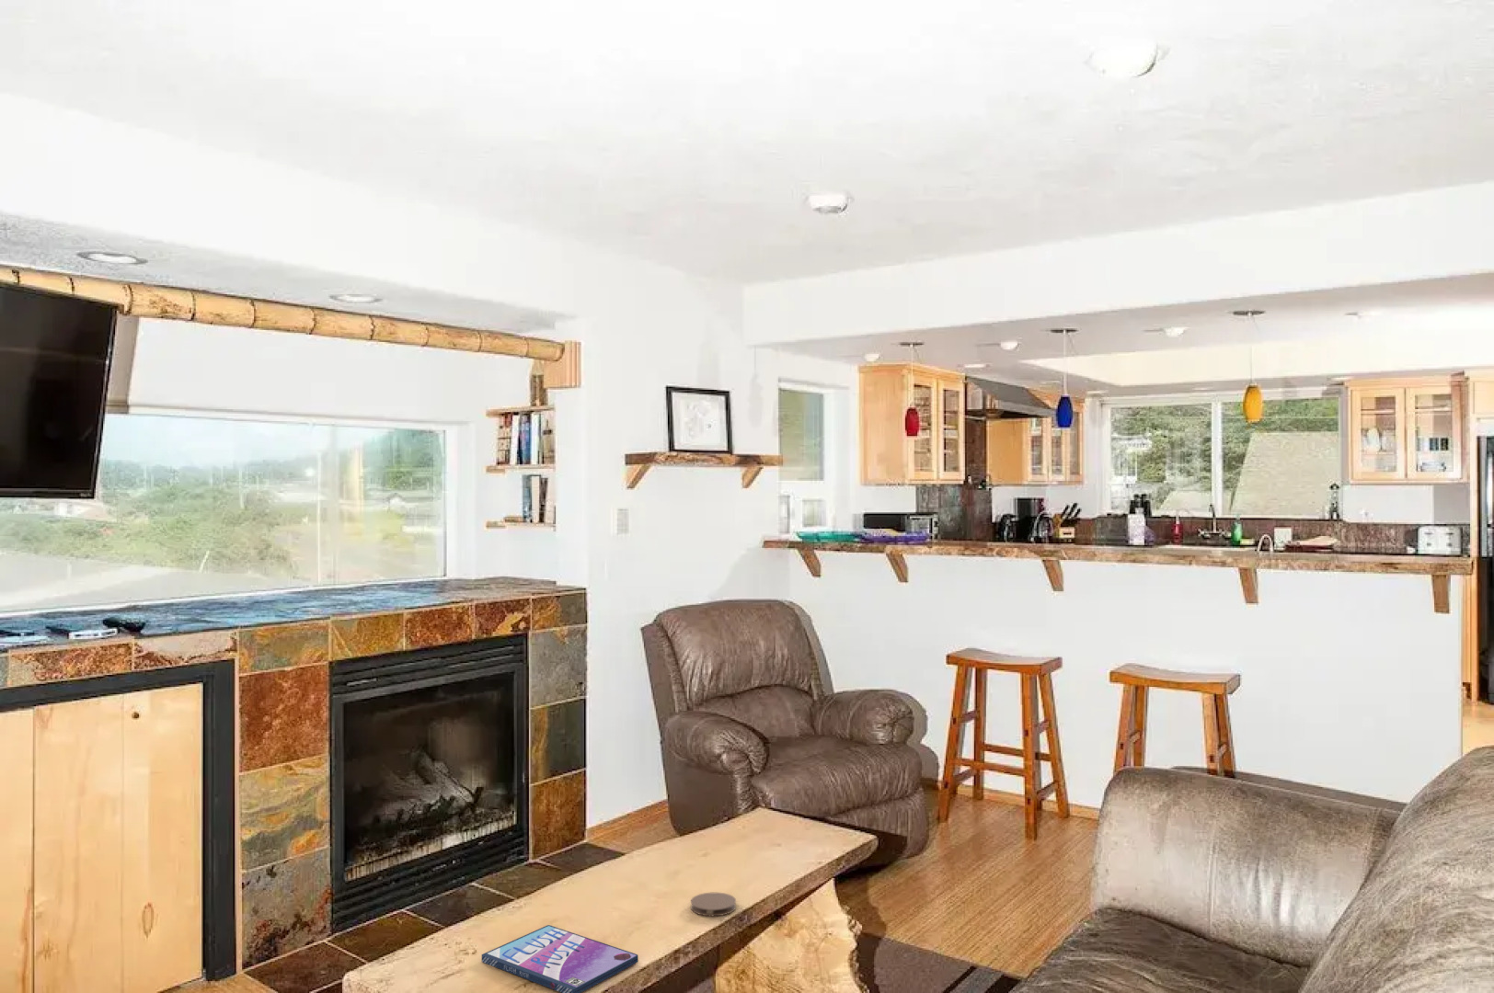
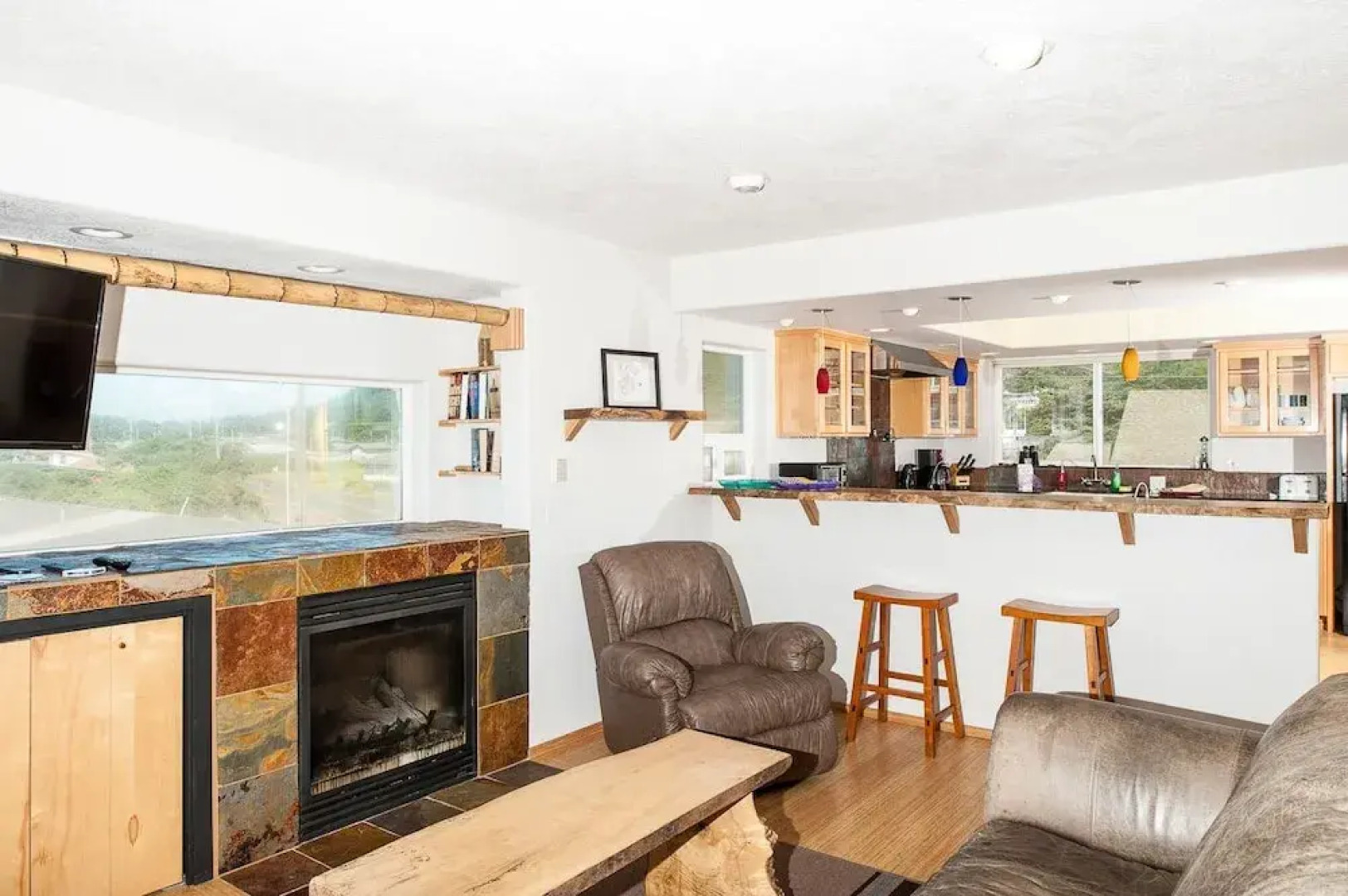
- video game case (560, 958)
- coaster (713, 904)
